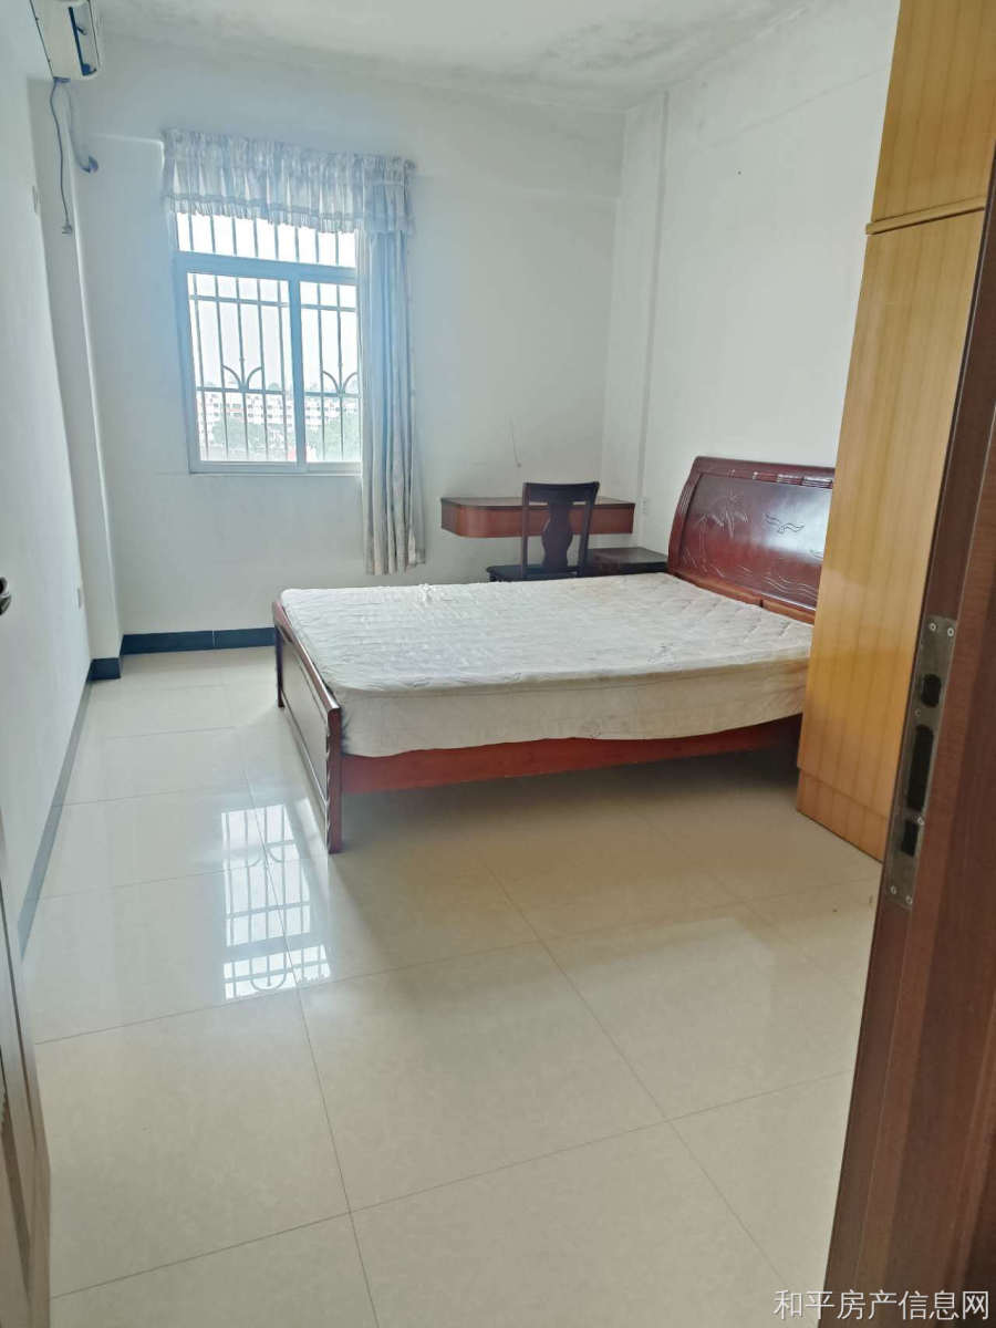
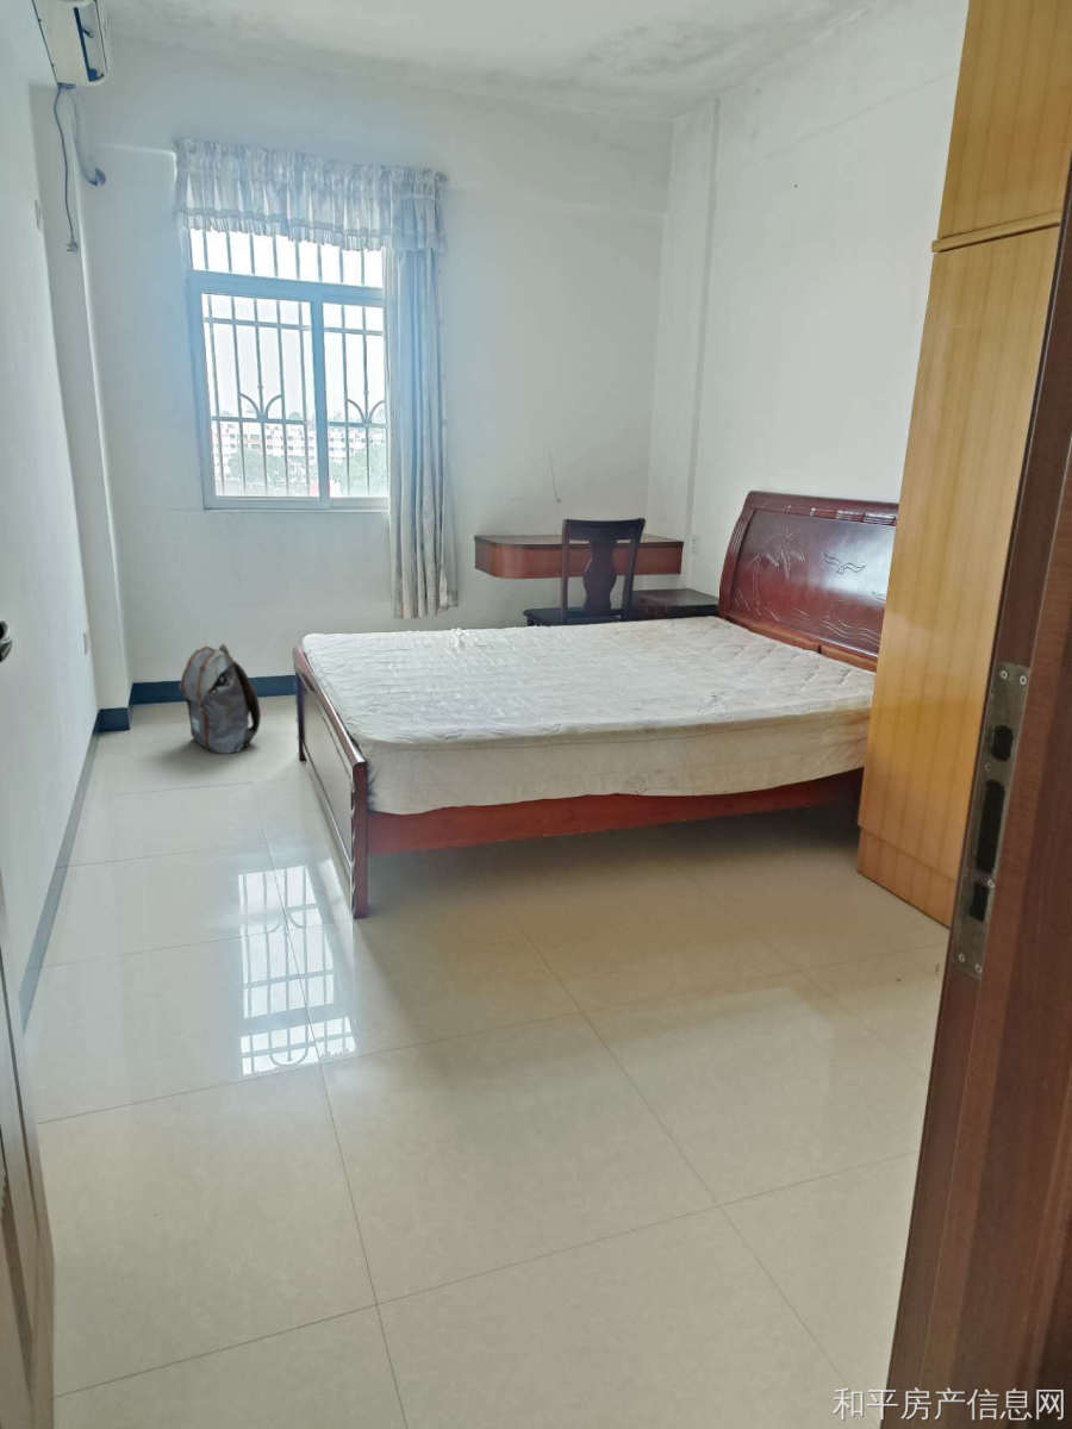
+ backpack (219, 694)
